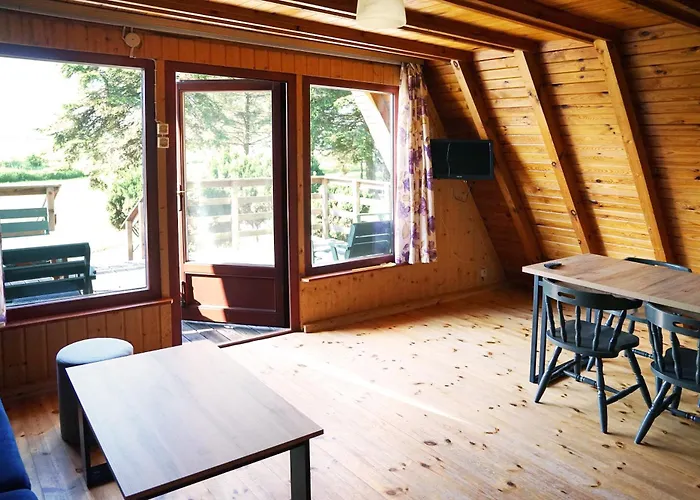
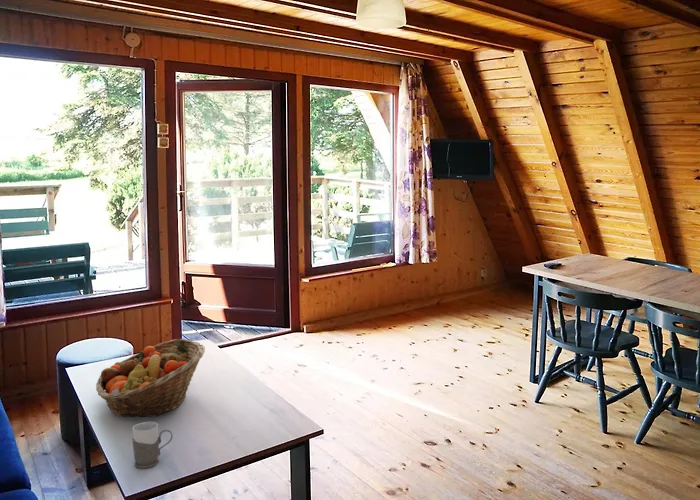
+ fruit basket (151, 375)
+ mug (152, 443)
